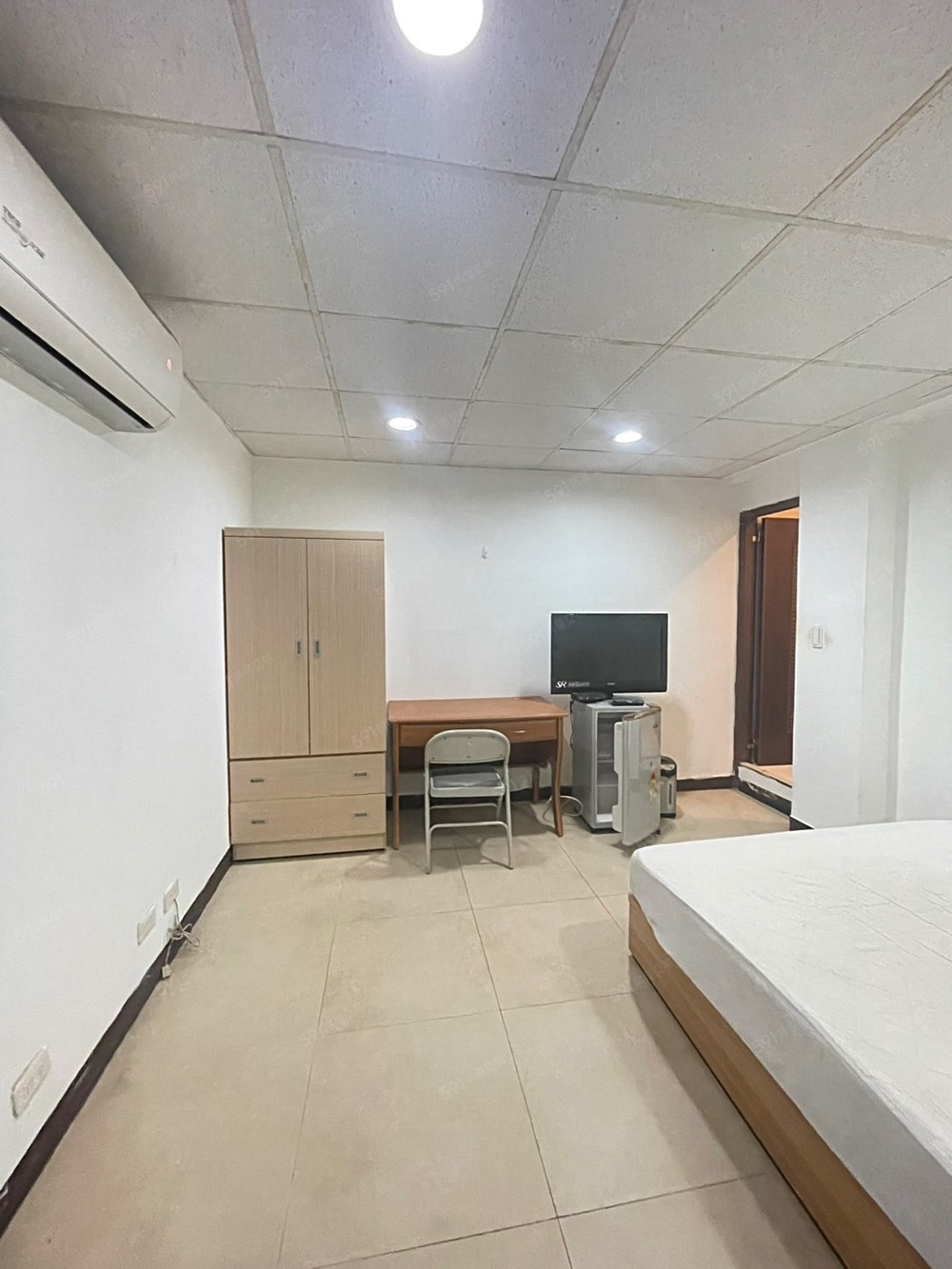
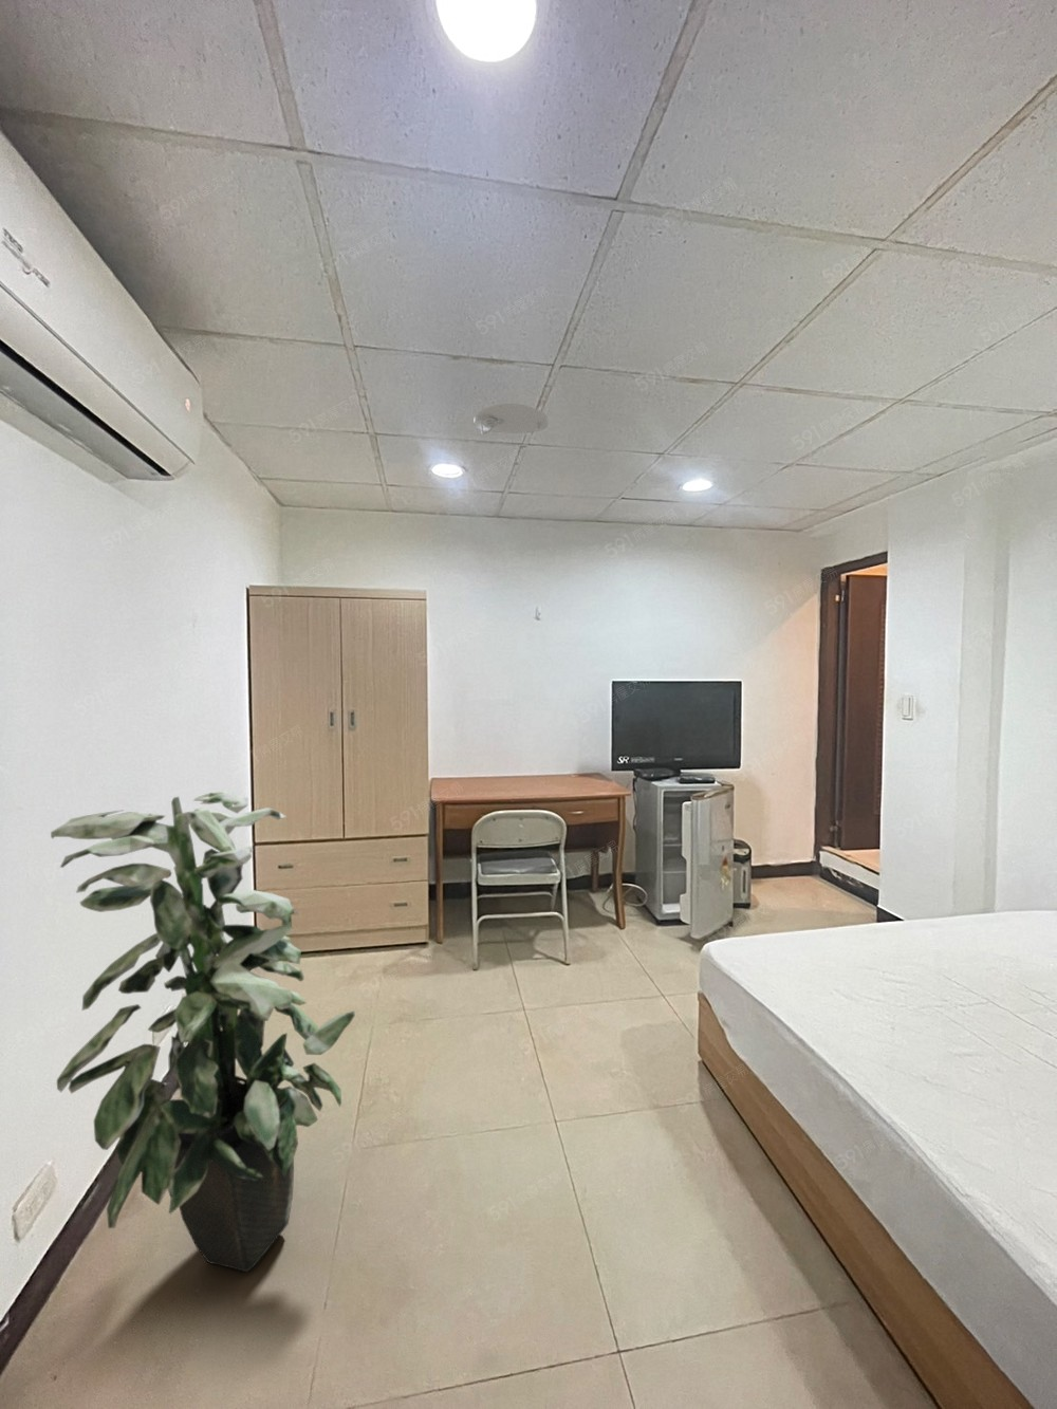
+ indoor plant (210, 1025)
+ smoke detector (511, 423)
